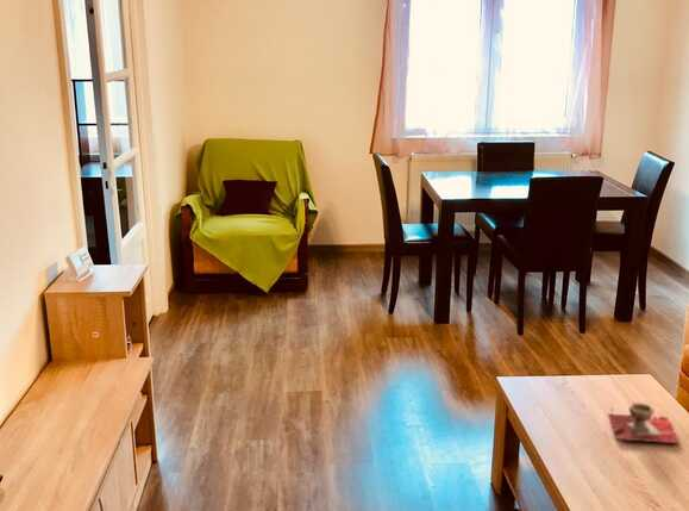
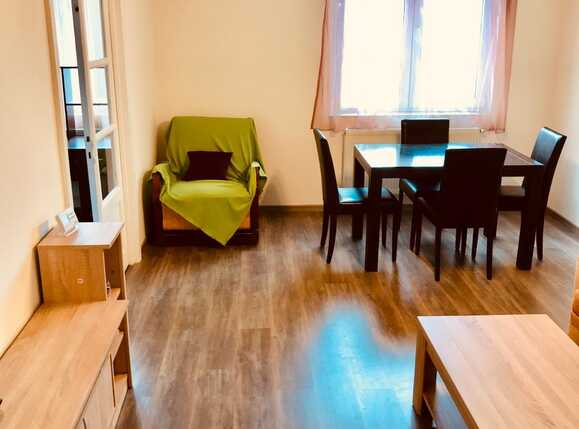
- decorative bowl (643, 418)
